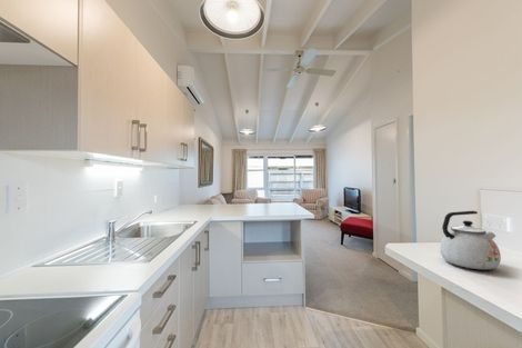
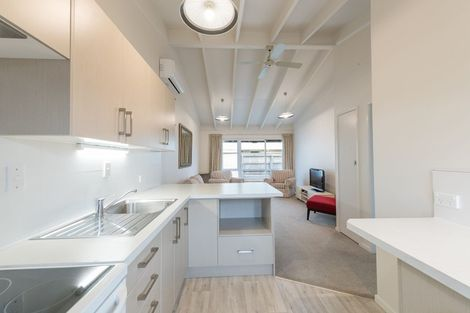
- kettle (468, 237)
